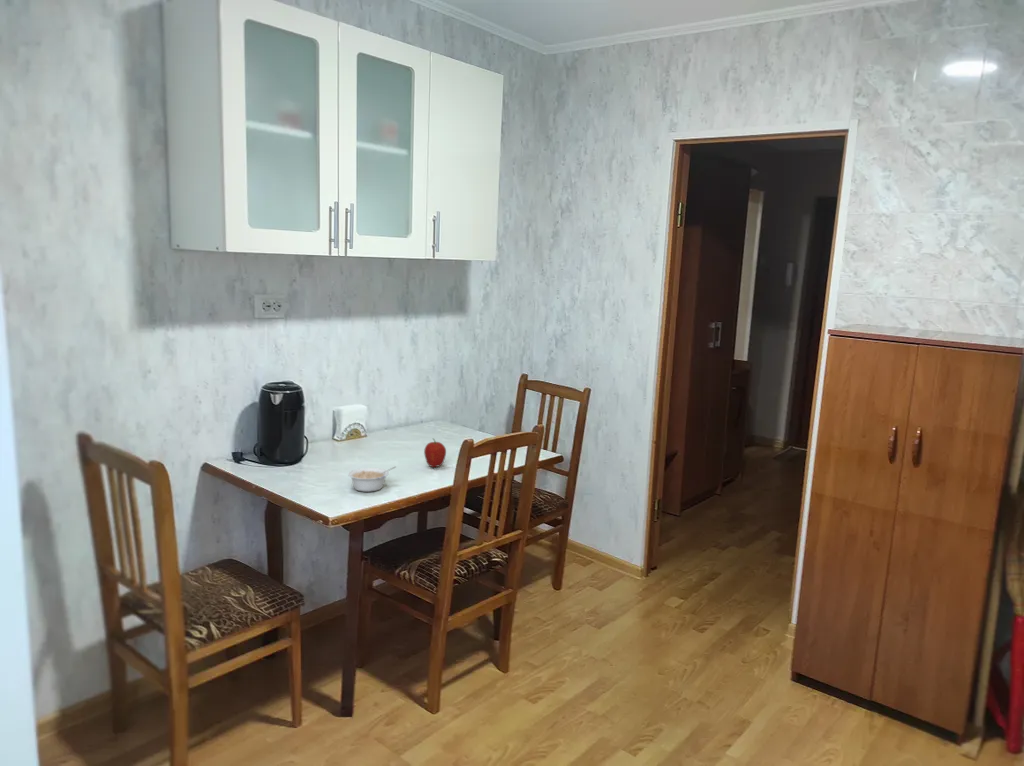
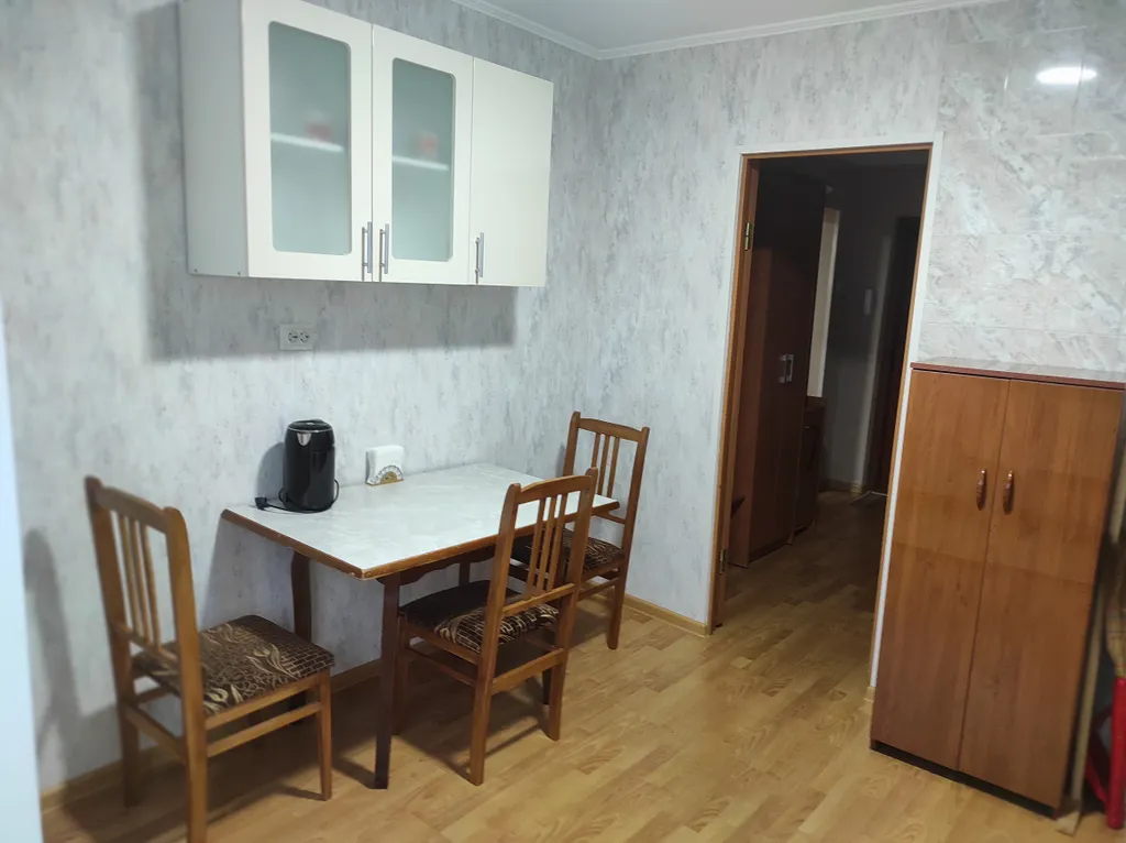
- legume (369, 478)
- fruit (434, 452)
